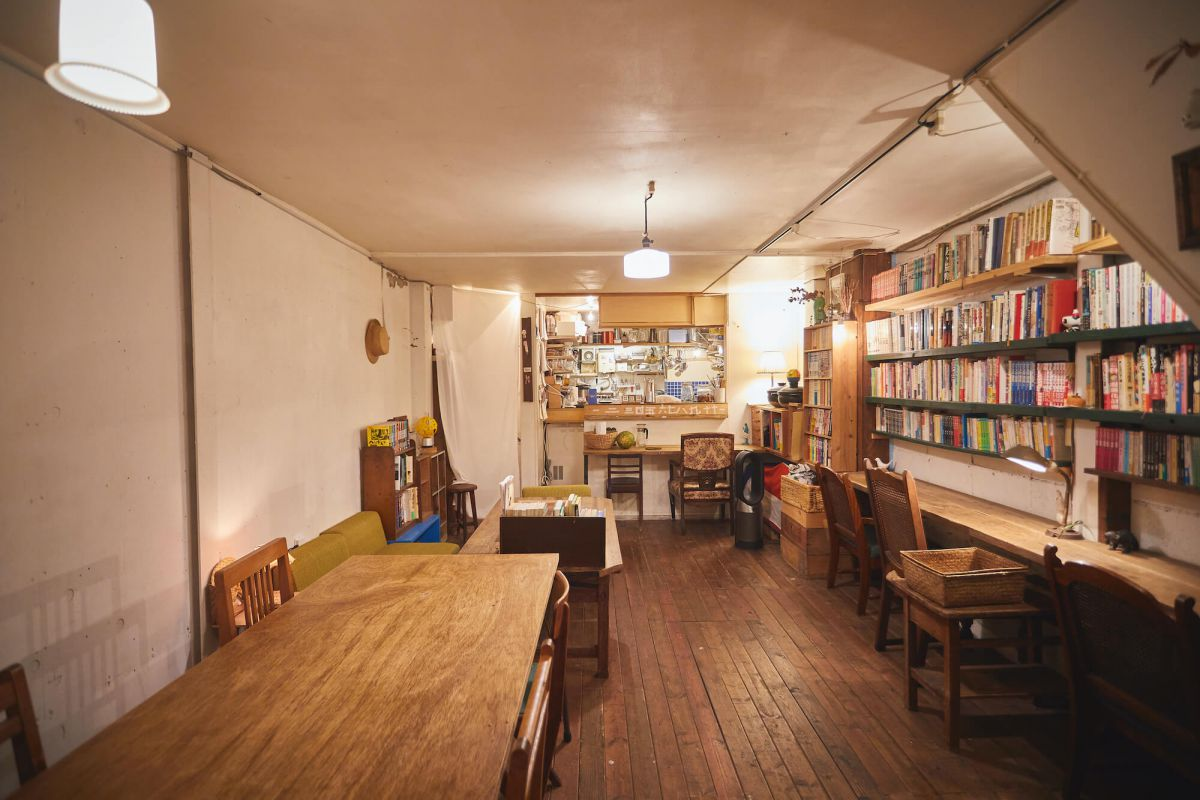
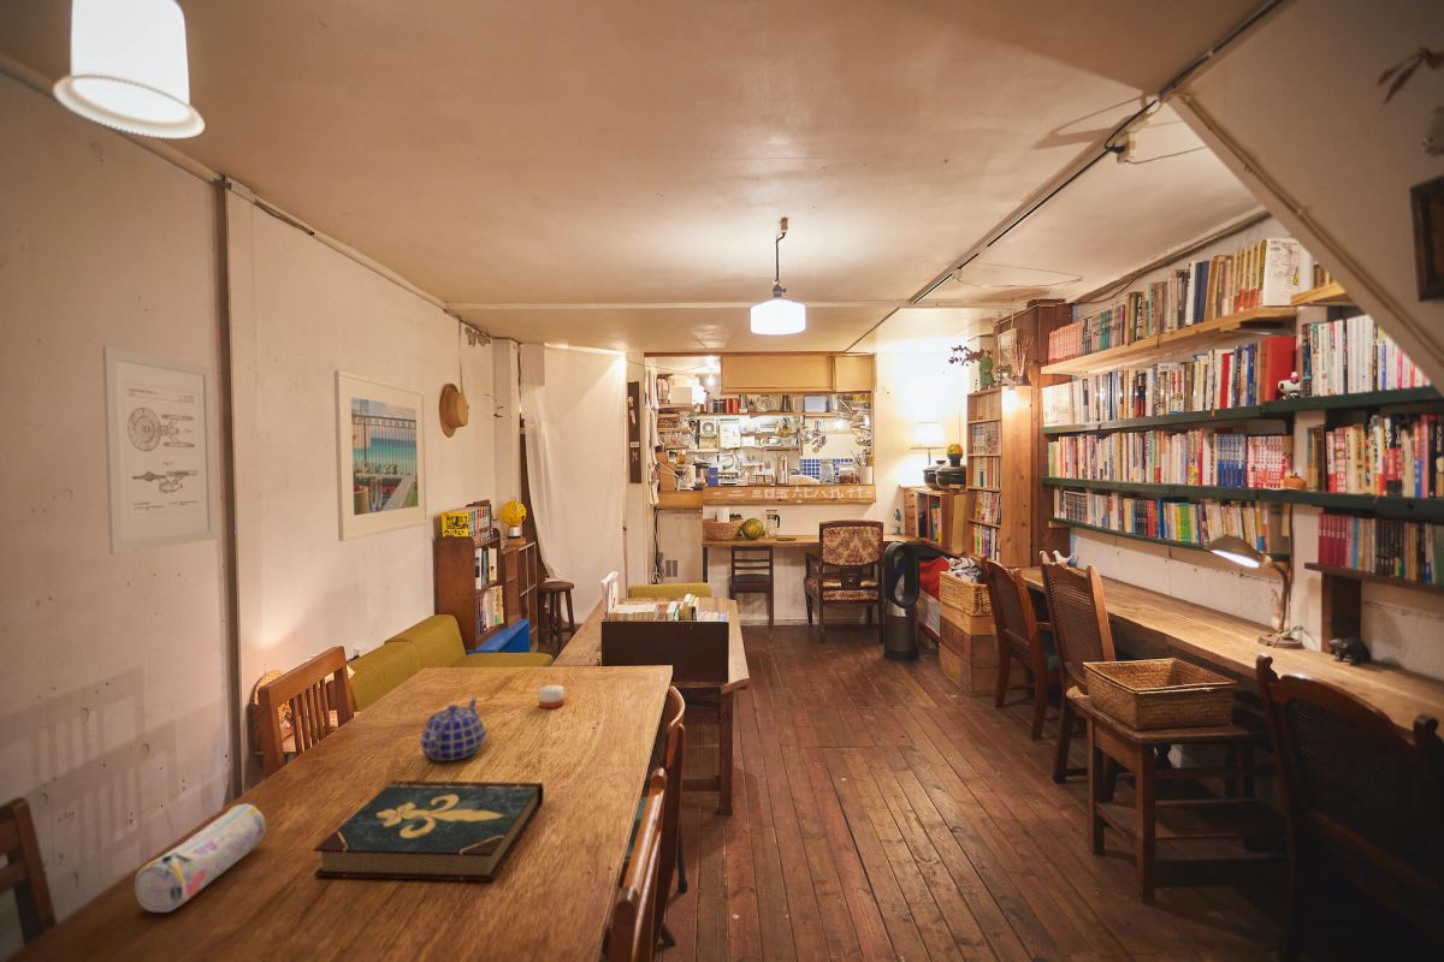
+ teapot (455, 728)
+ pencil case (203, 854)
+ candle (551, 688)
+ book (439, 824)
+ wall art (165, 451)
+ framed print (386, 457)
